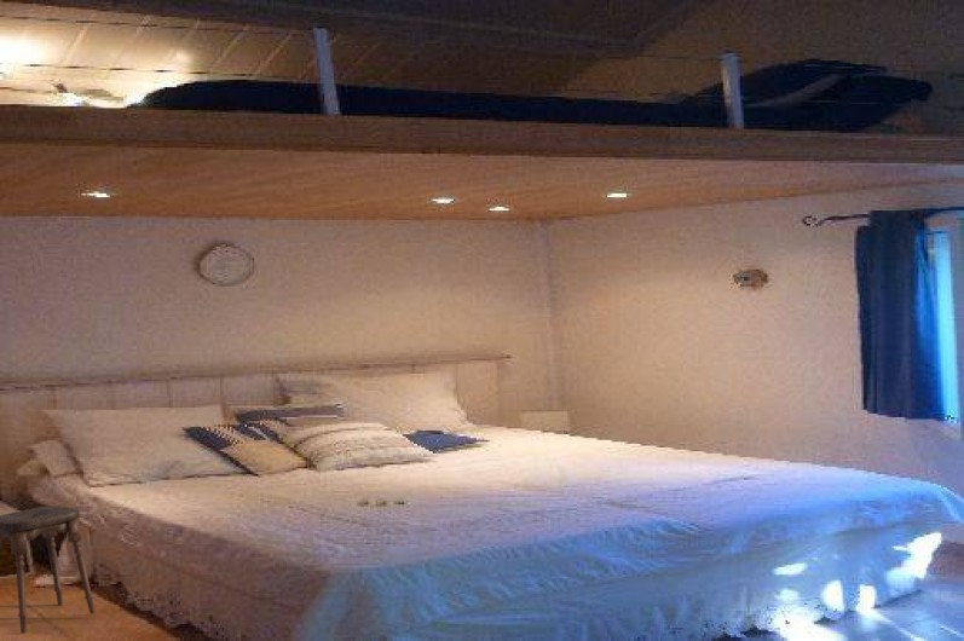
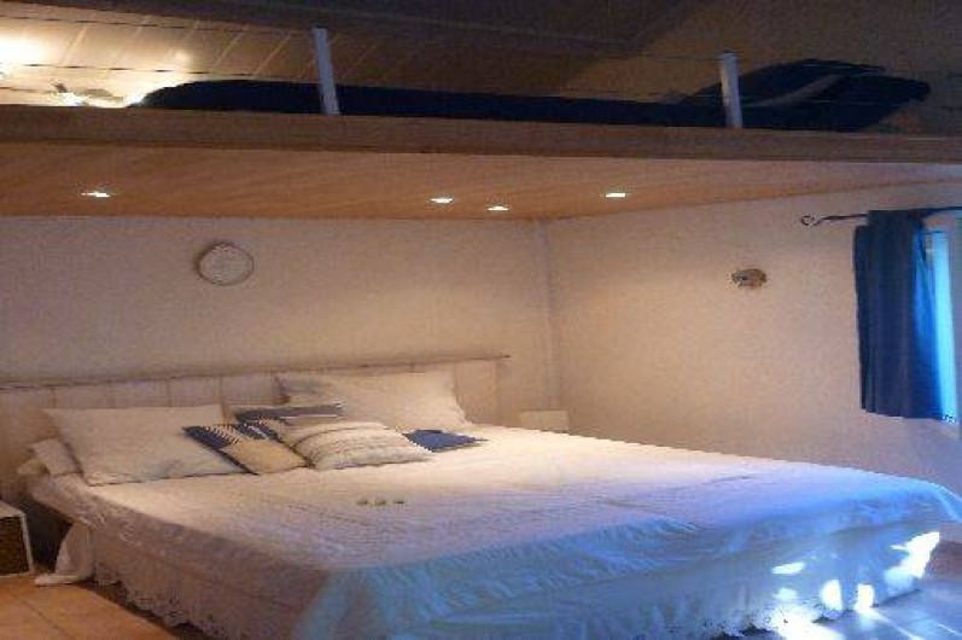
- stool (50, 560)
